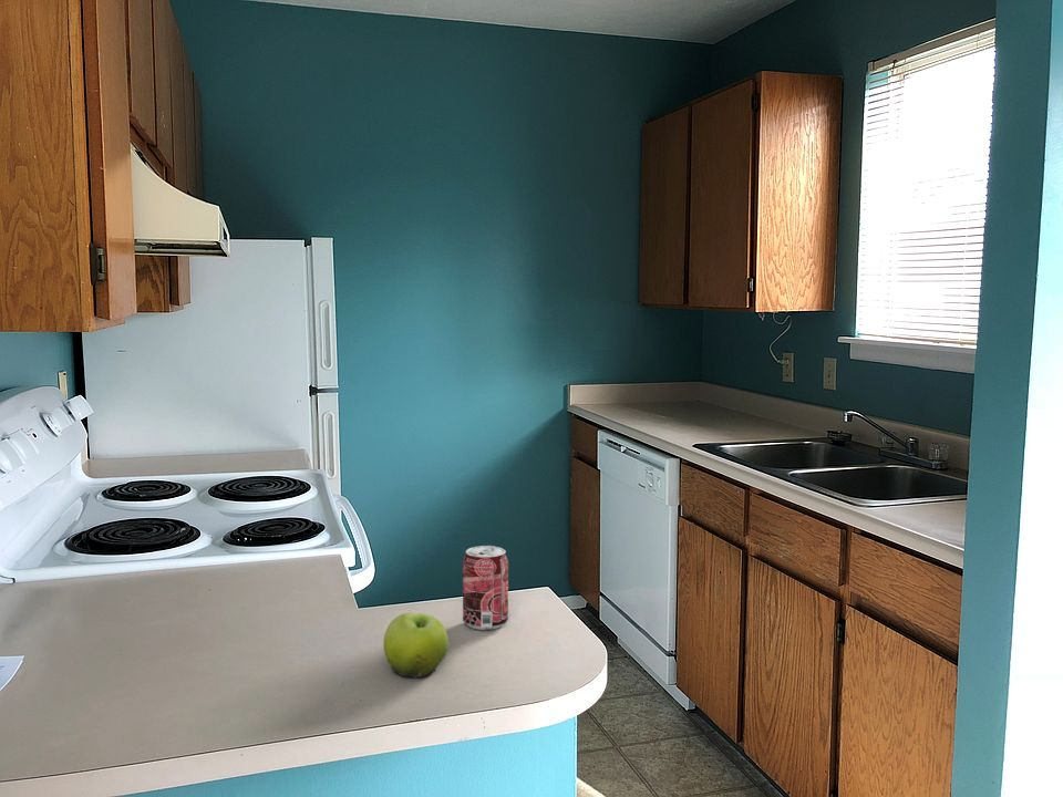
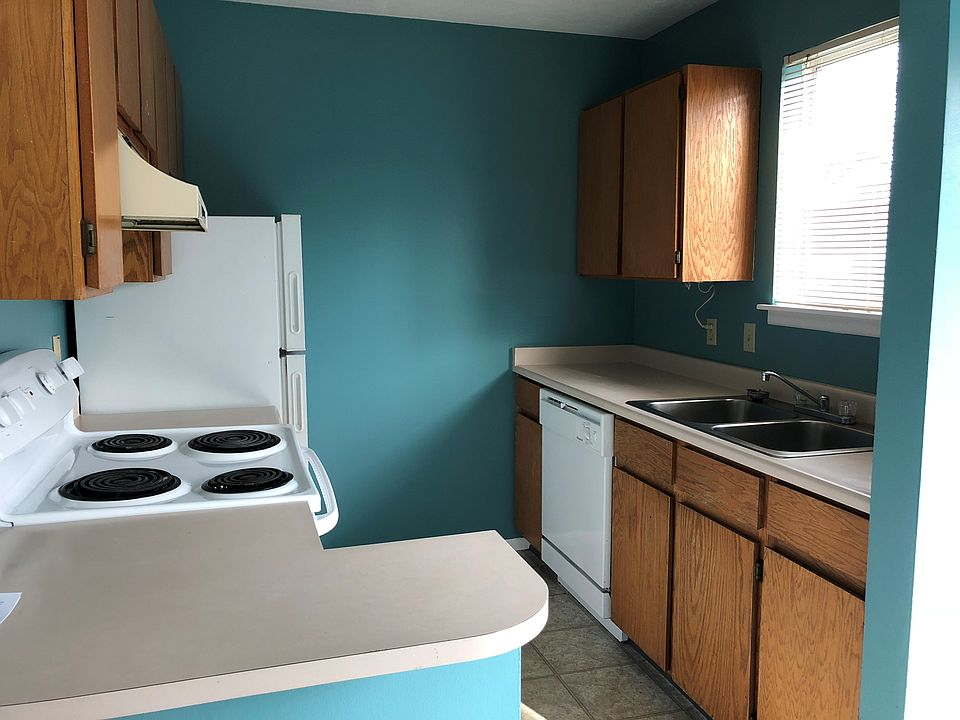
- beverage can (485, 586)
- fruit (415, 642)
